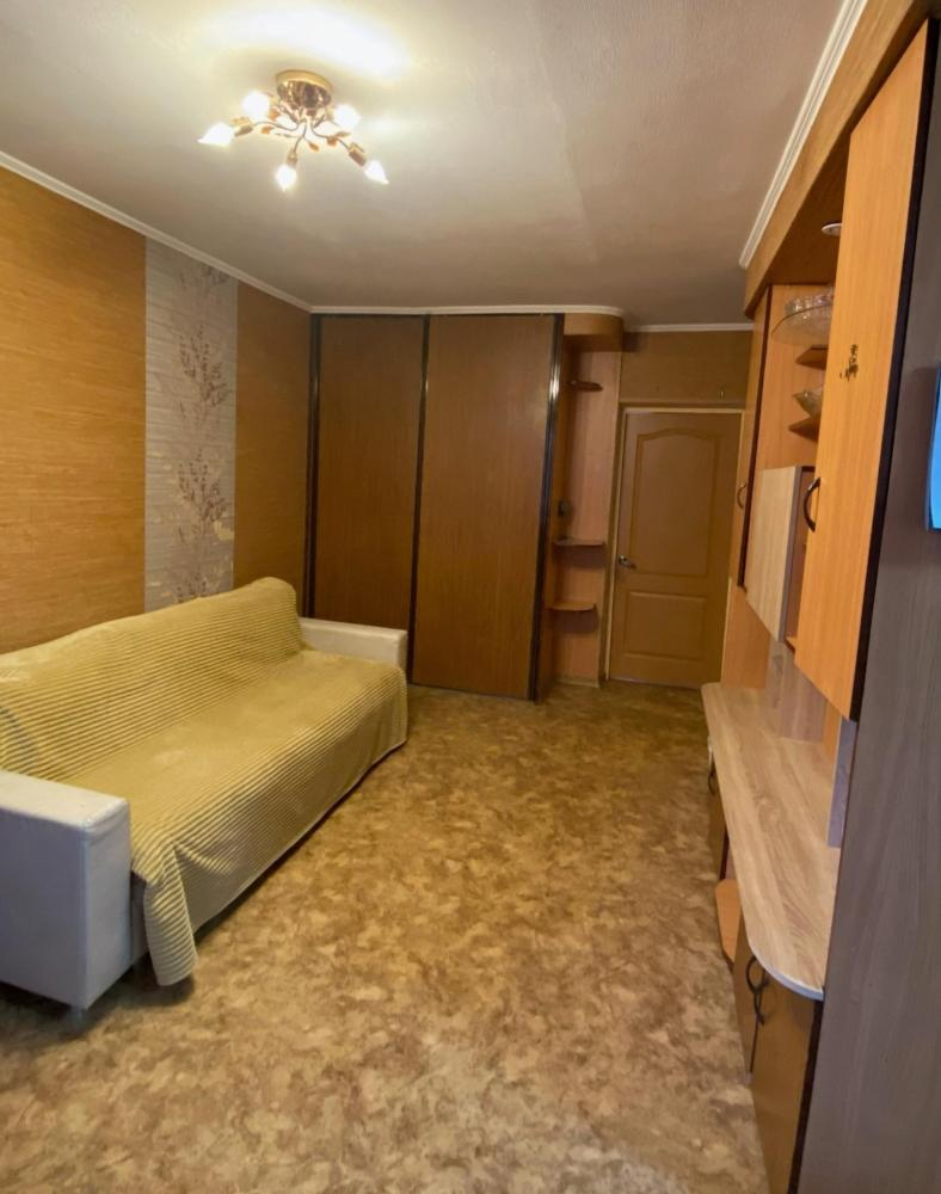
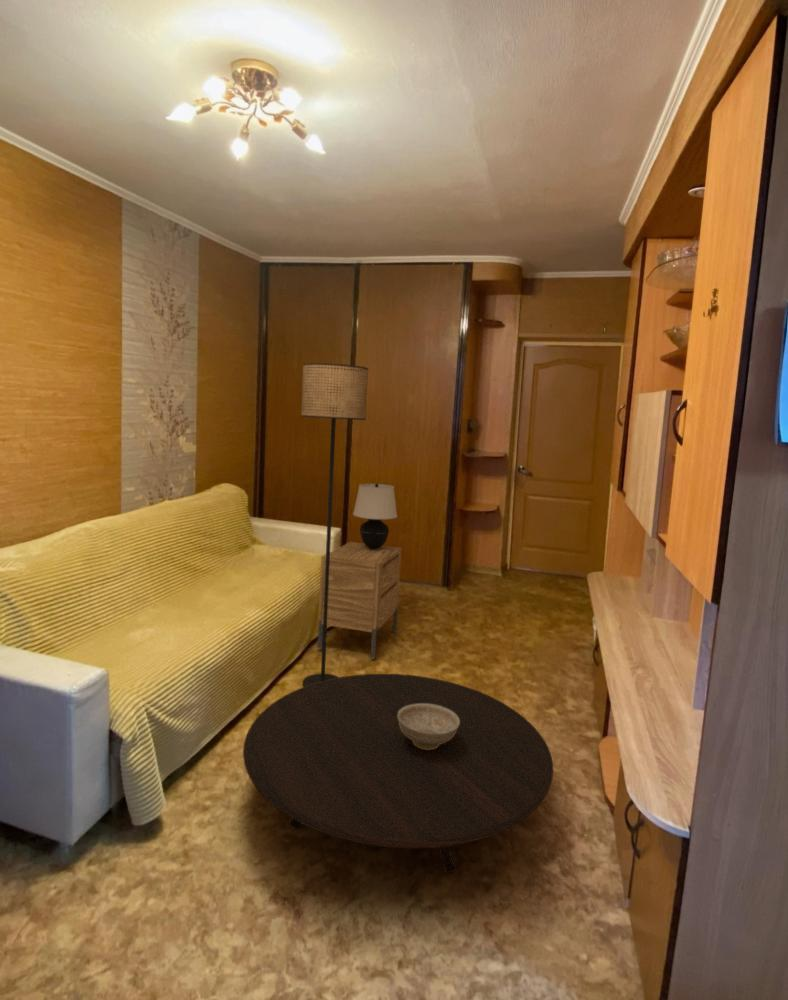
+ floor lamp (328, 530)
+ nightstand (361, 596)
+ table (396, 768)
+ table lamp (375, 516)
+ decorative bowl (427, 729)
